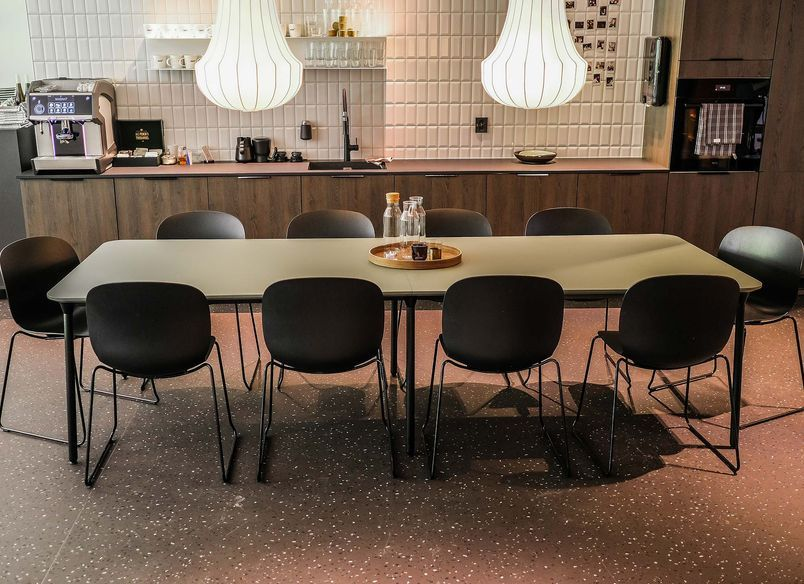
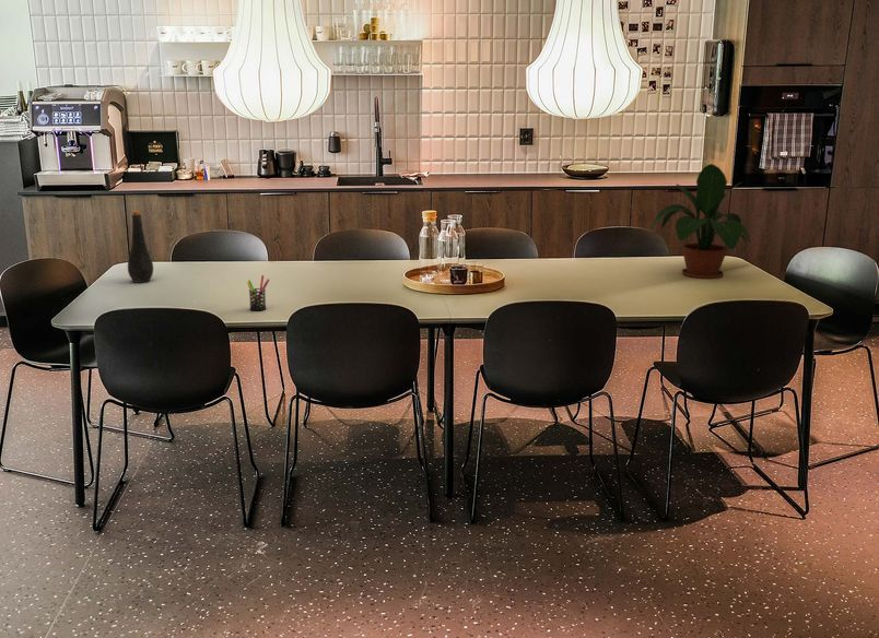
+ bottle (139, 246)
+ potted plant (703, 218)
+ pen holder (256, 292)
